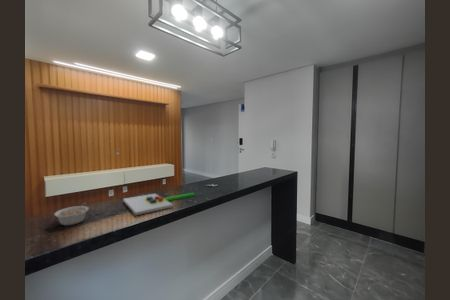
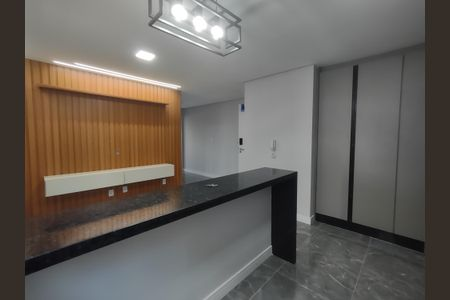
- legume (72, 214)
- chopping board (164, 198)
